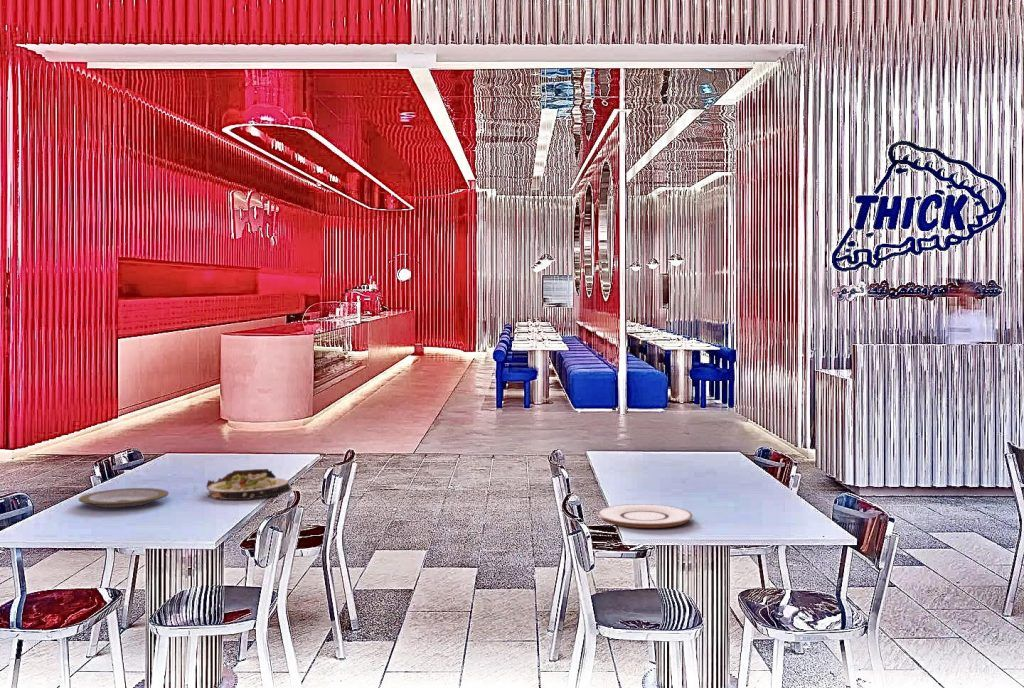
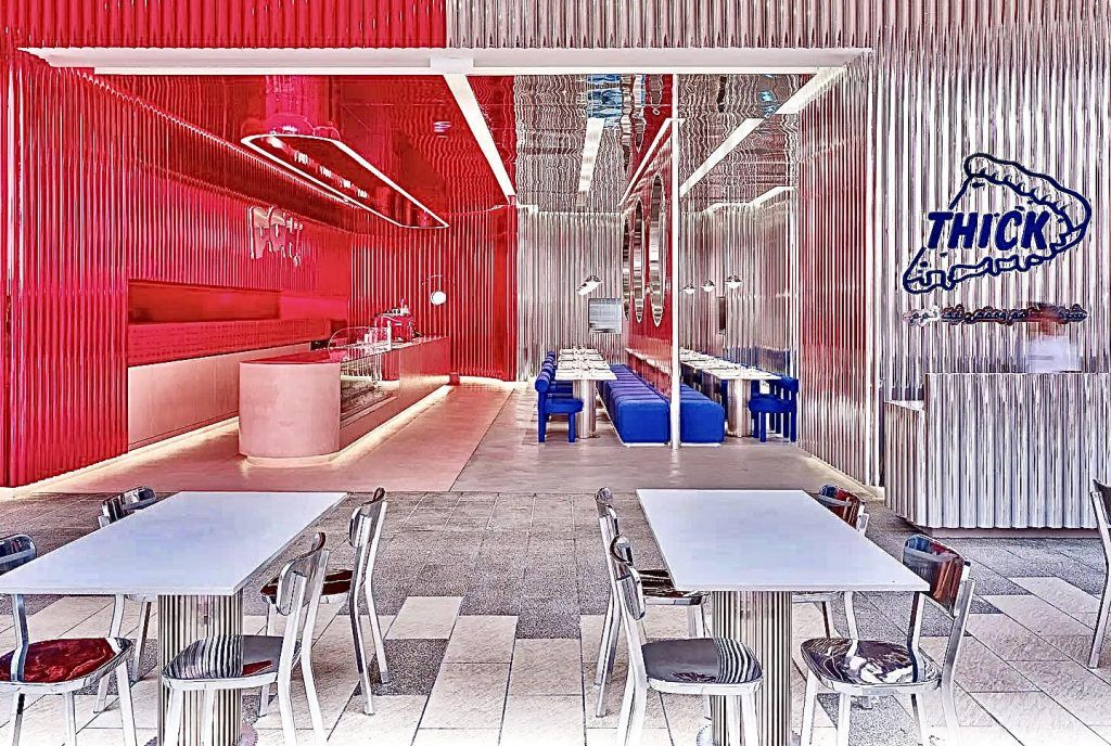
- salad plate (249, 483)
- plate (644, 516)
- plate (124, 498)
